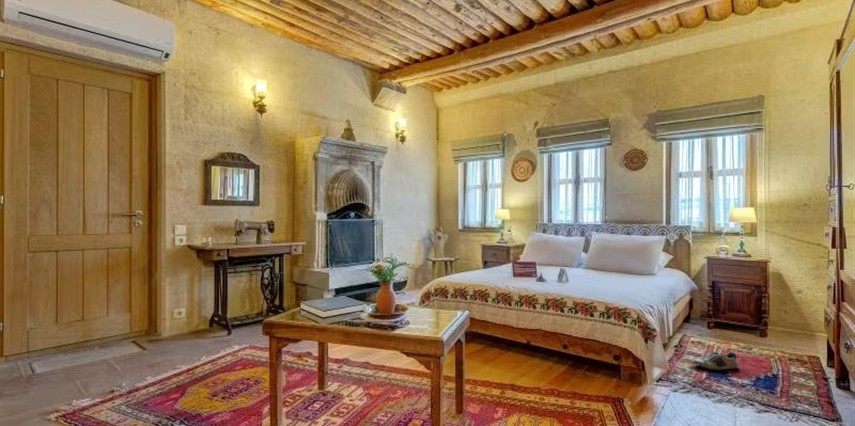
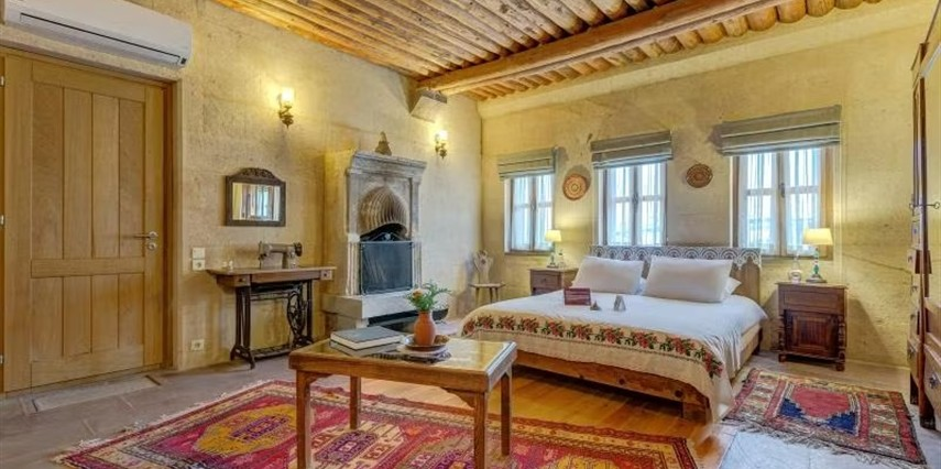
- shoe (714, 359)
